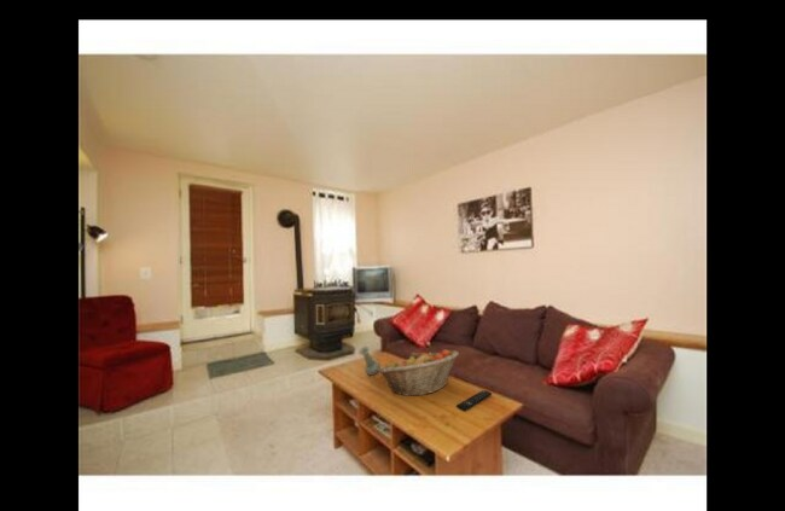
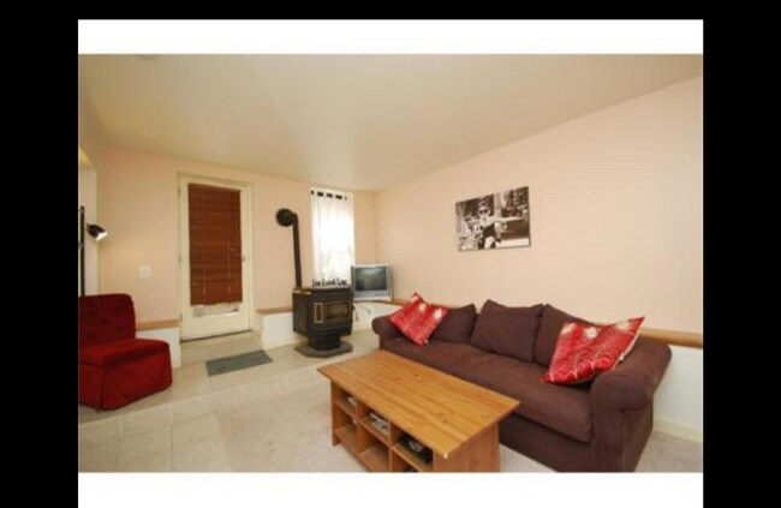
- remote control (475, 400)
- vase (368, 359)
- fruit basket (419, 367)
